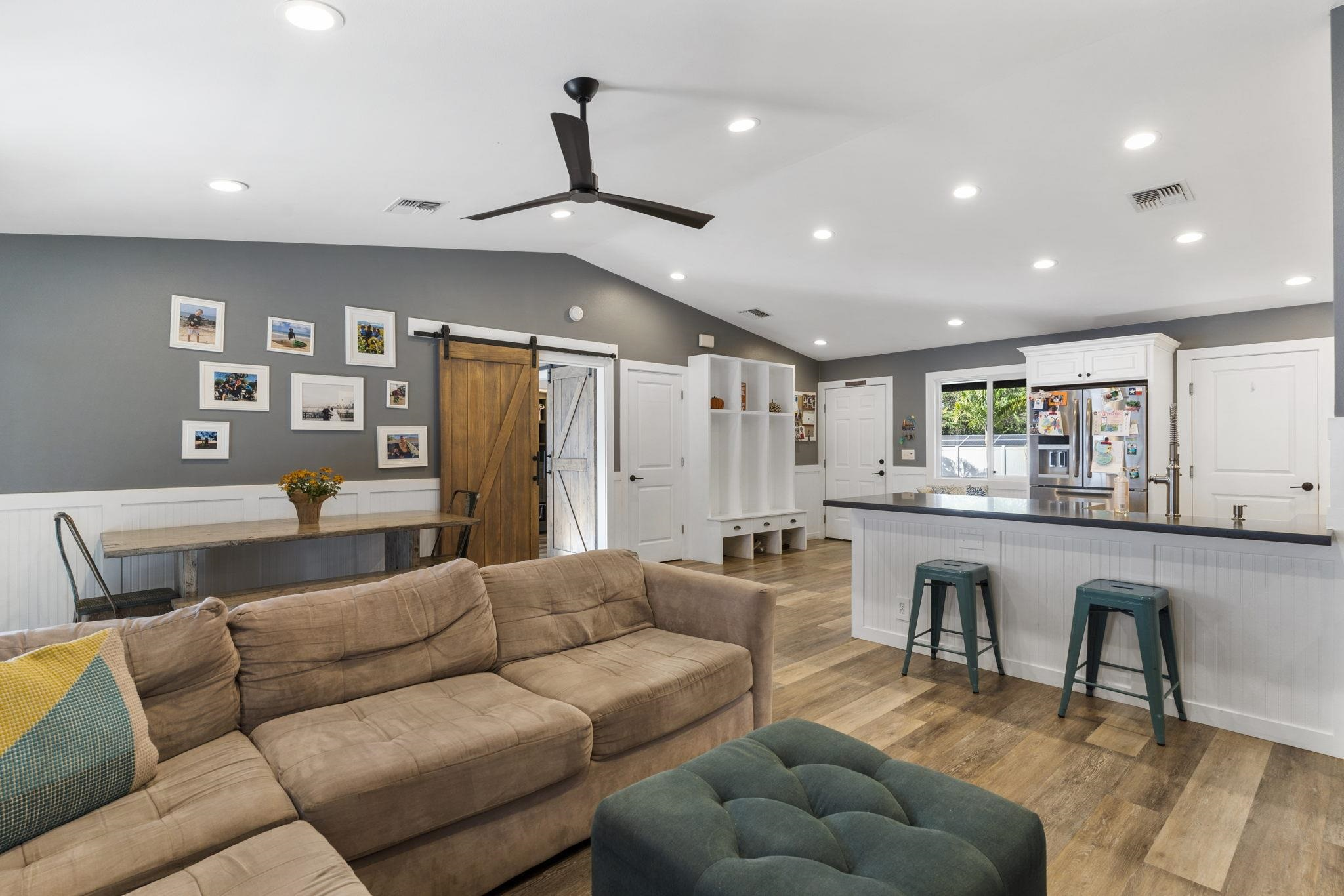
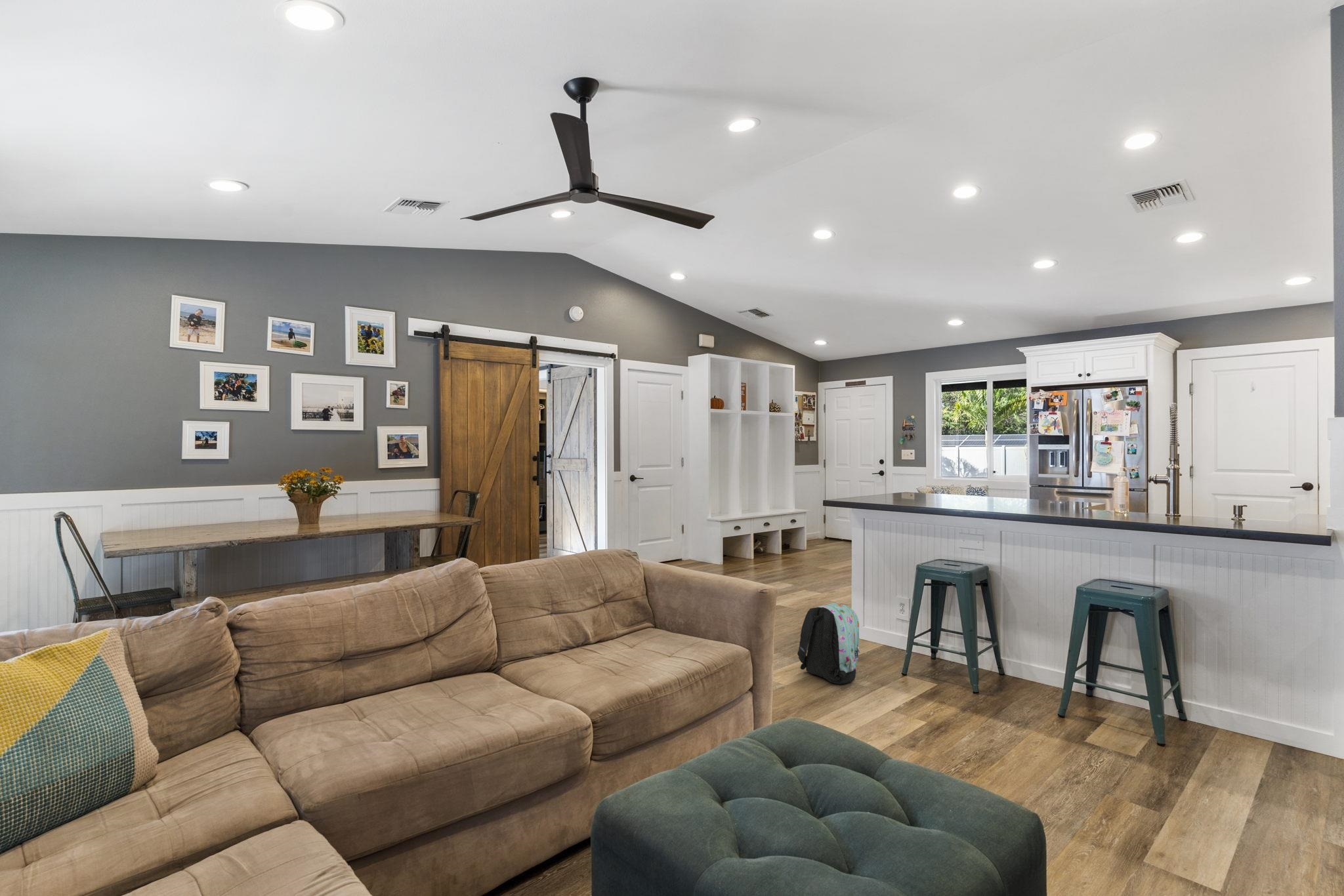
+ backpack (831, 640)
